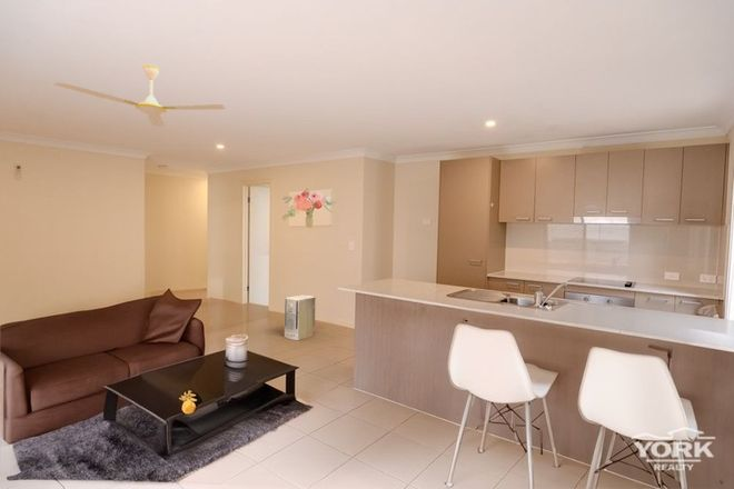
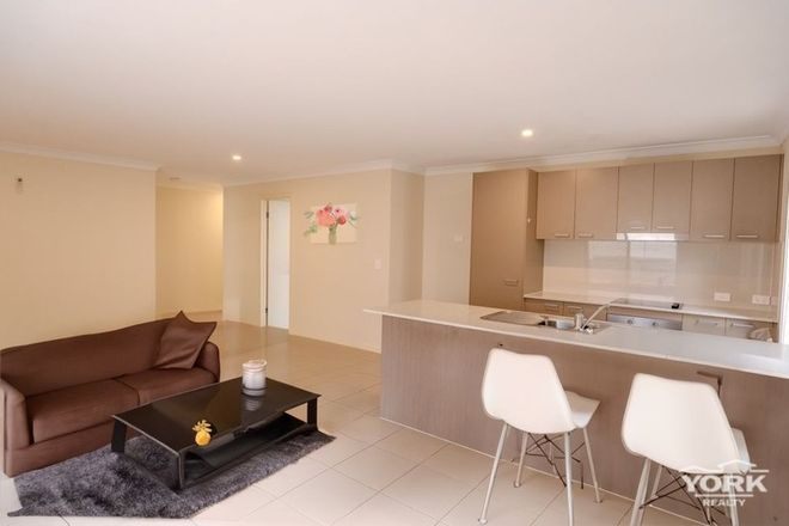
- ceiling fan (148, 96)
- air purifier (299, 317)
